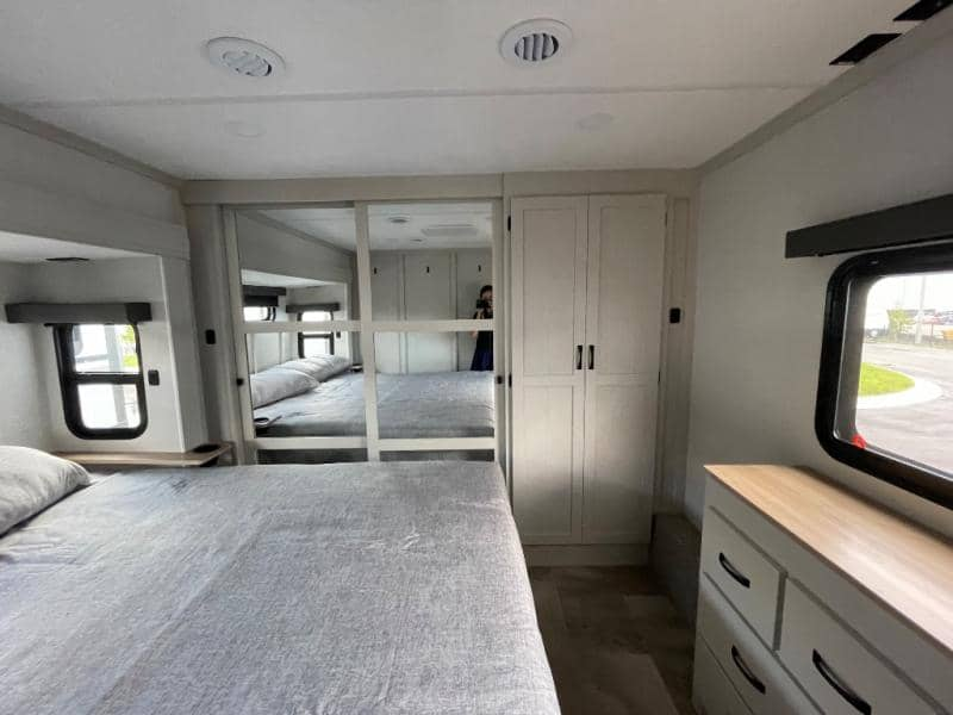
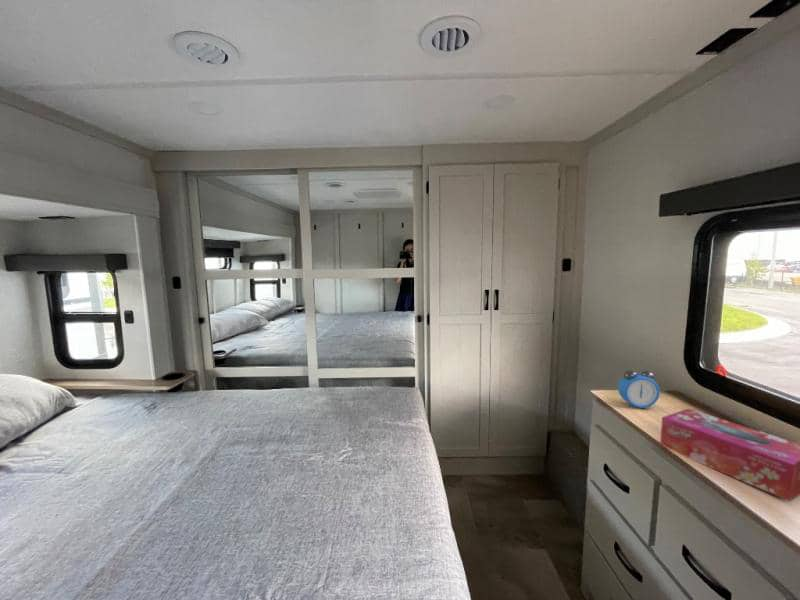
+ tissue box (730, 447)
+ alarm clock (638, 388)
